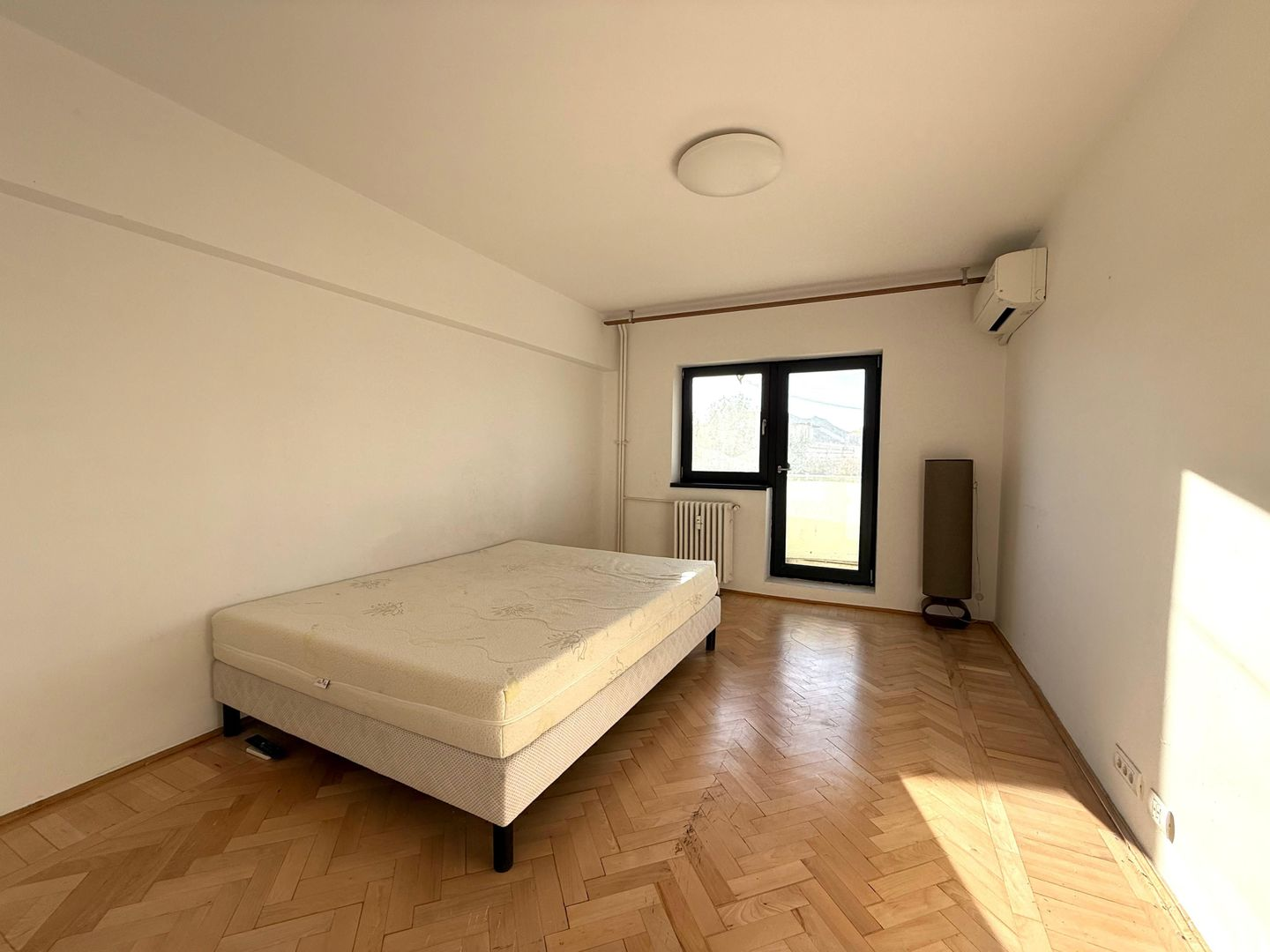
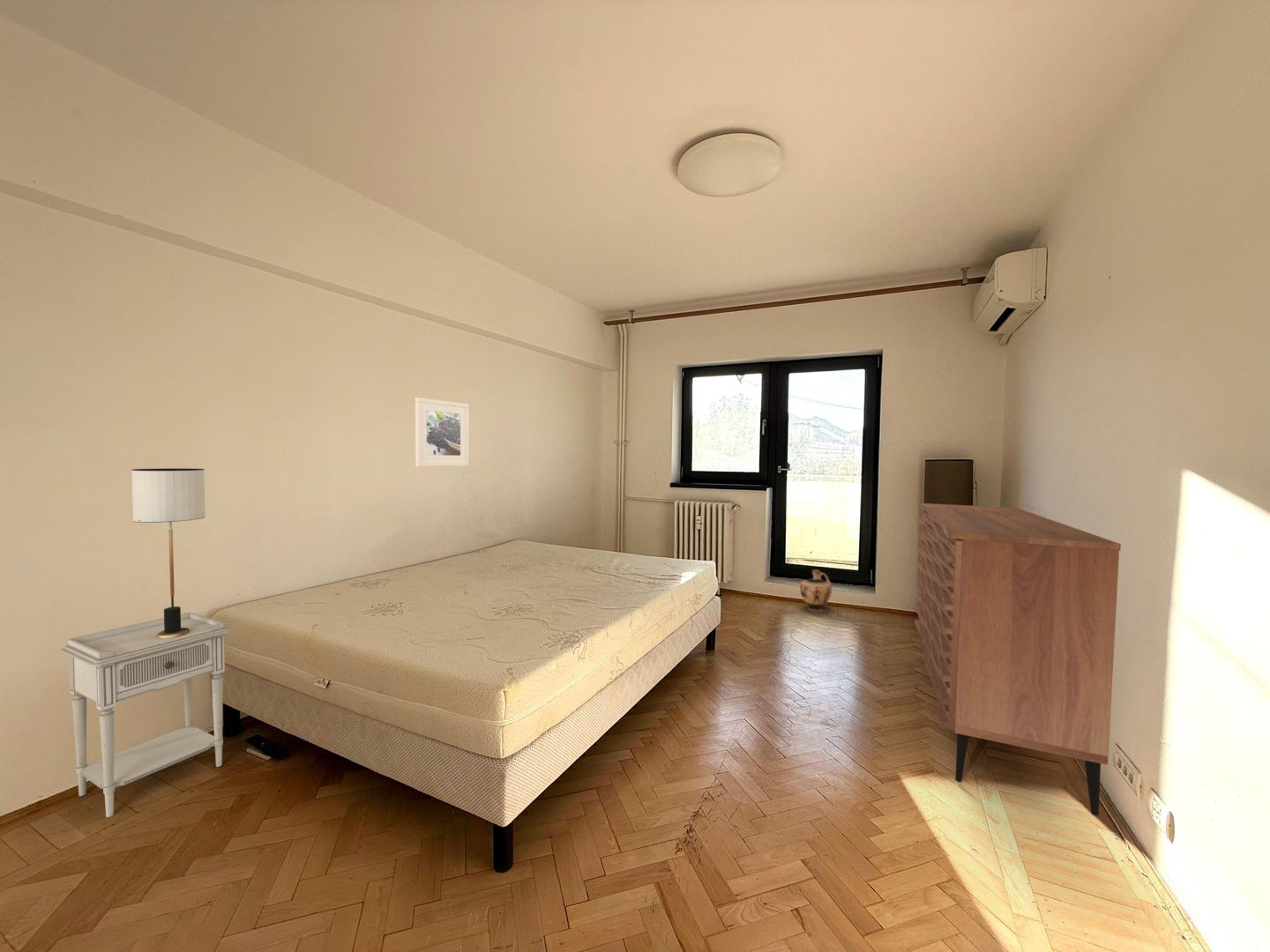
+ nightstand (147, 692)
+ sideboard (985, 615)
+ ceramic jug (815, 590)
+ table lamp (171, 551)
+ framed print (443, 433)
